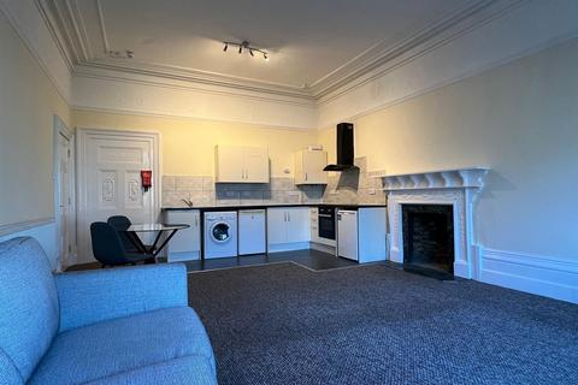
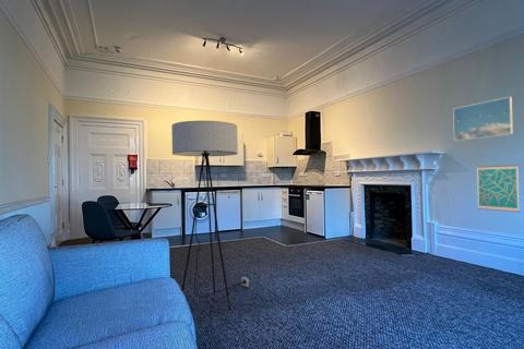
+ floor lamp (215, 215)
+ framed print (480, 120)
+ wall art (497, 188)
